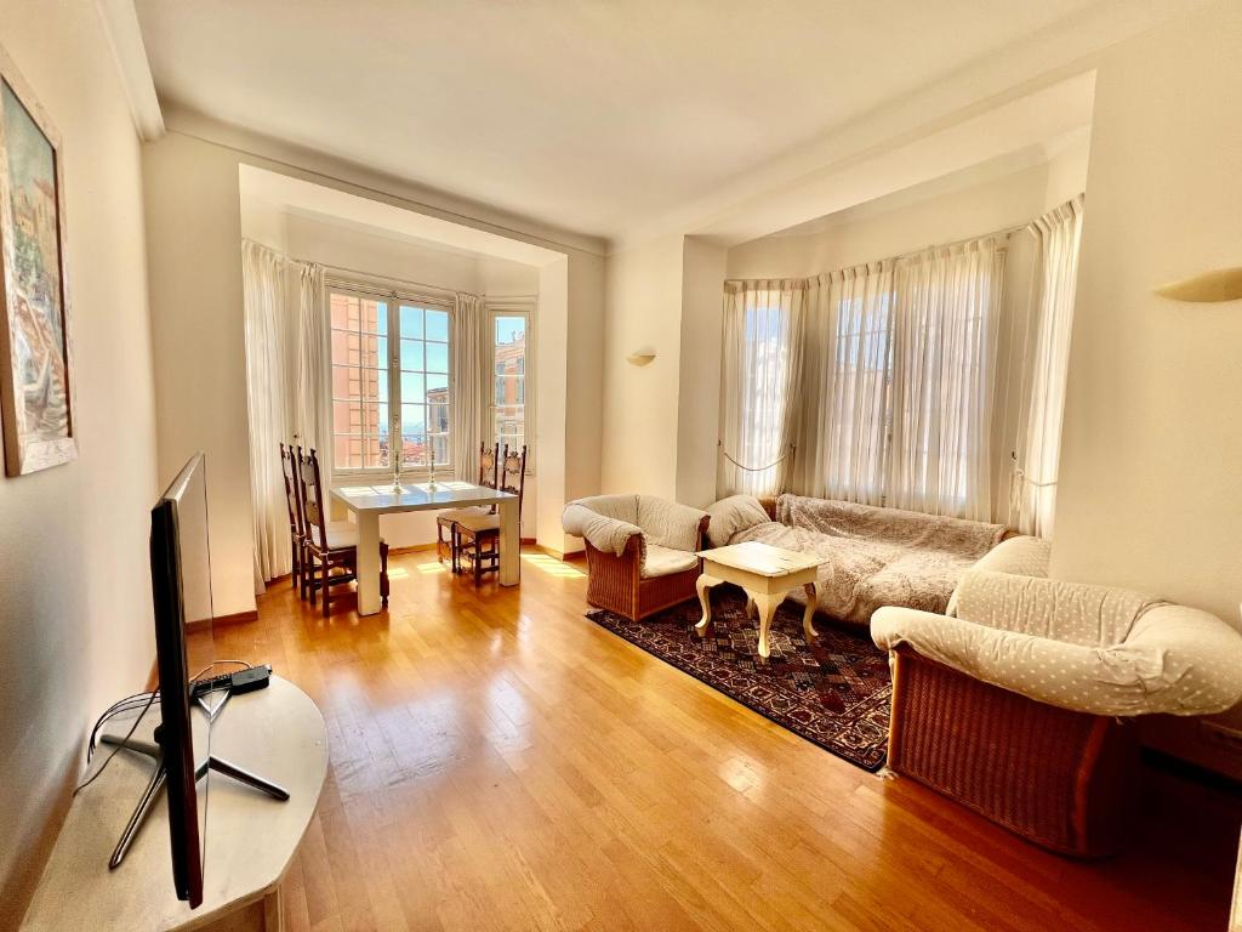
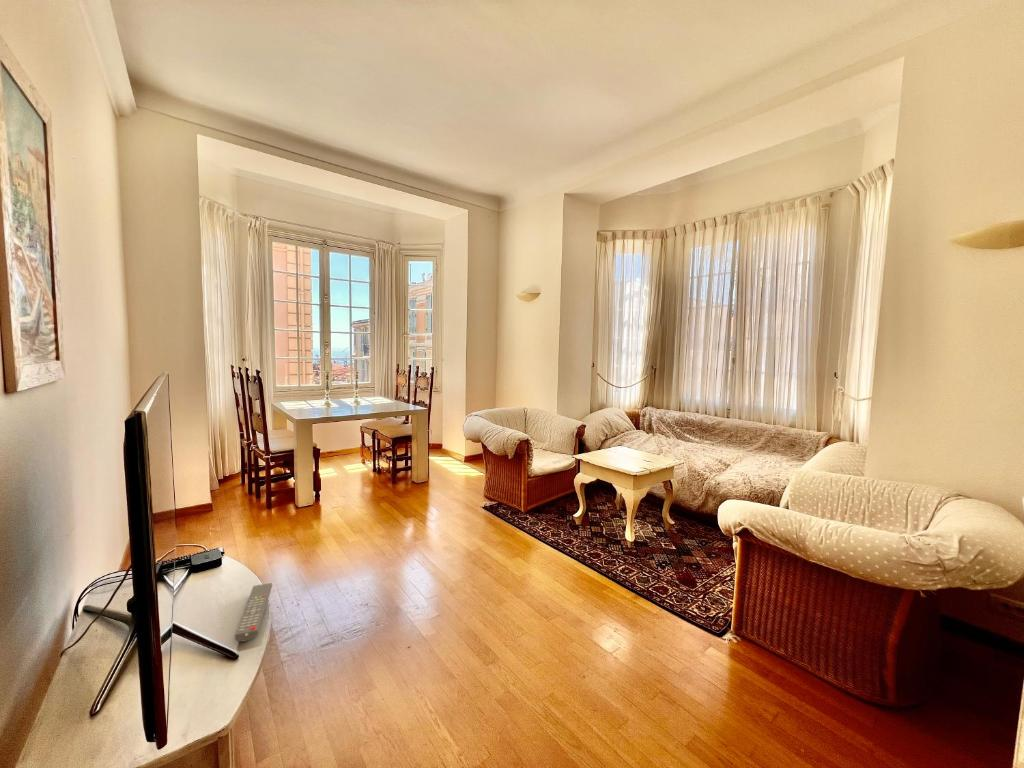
+ remote control (255, 610)
